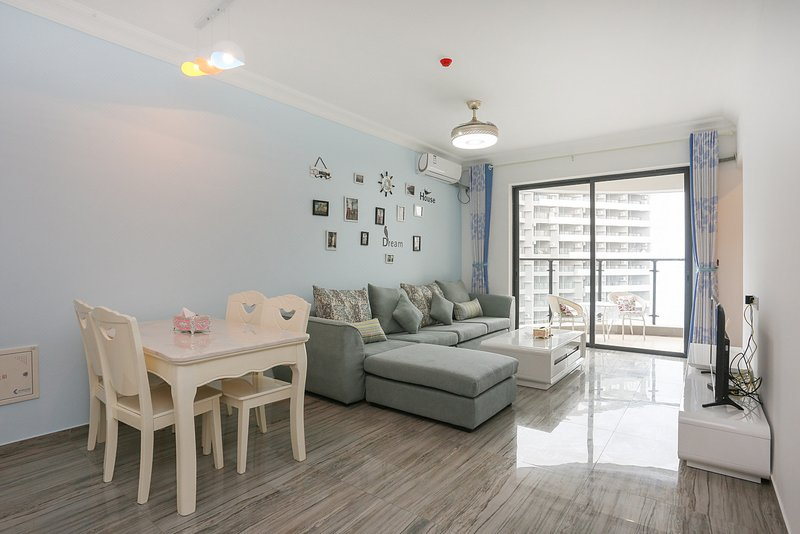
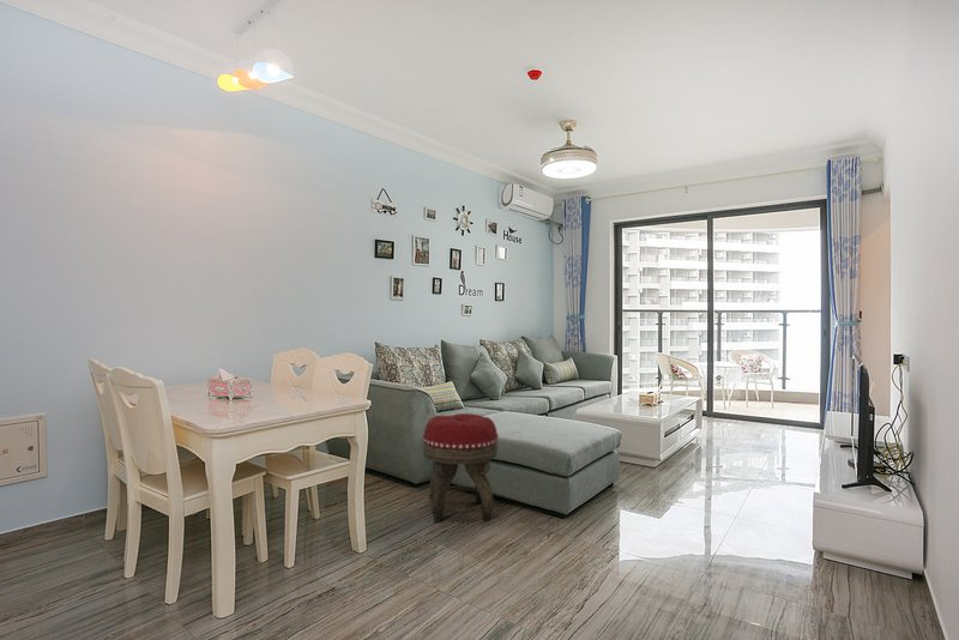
+ footstool (460, 463)
